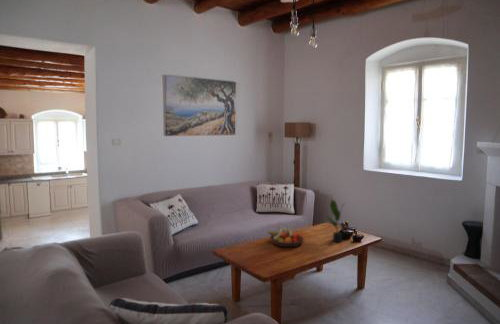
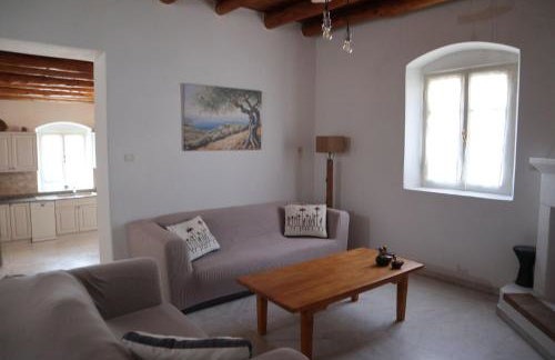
- potted plant (335, 220)
- fruit bowl (286, 236)
